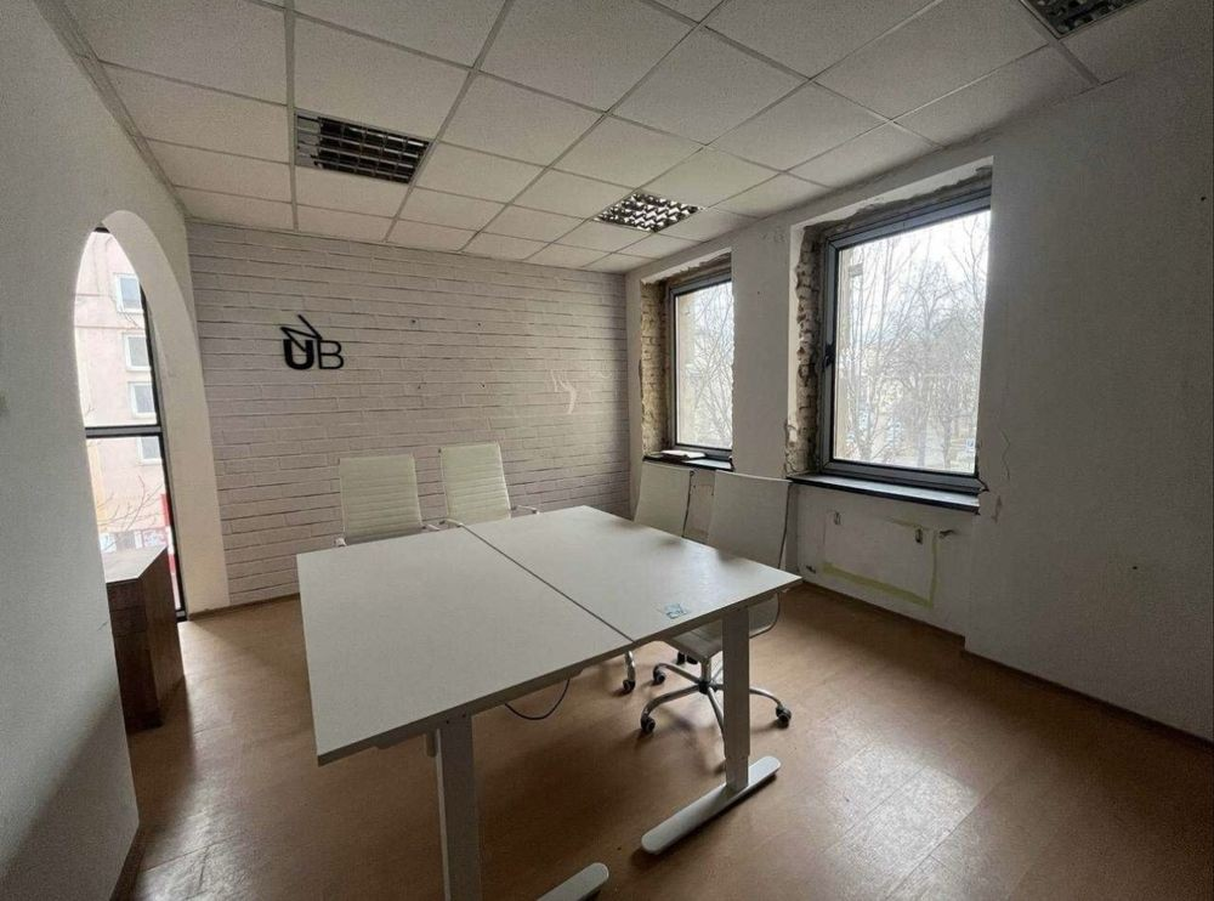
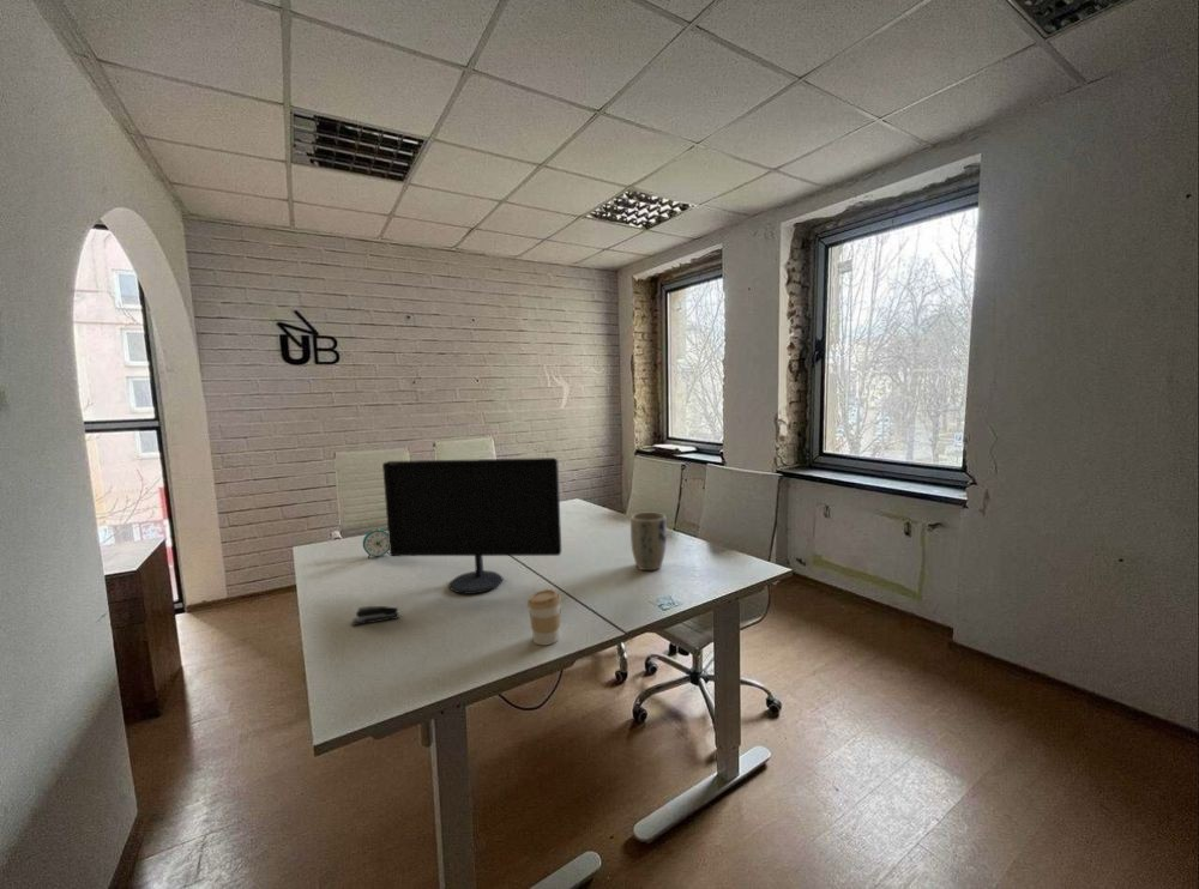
+ plant pot (649, 540)
+ alarm clock (376, 542)
+ coffee cup (544, 616)
+ stapler (375, 612)
+ computer monitor (472, 522)
